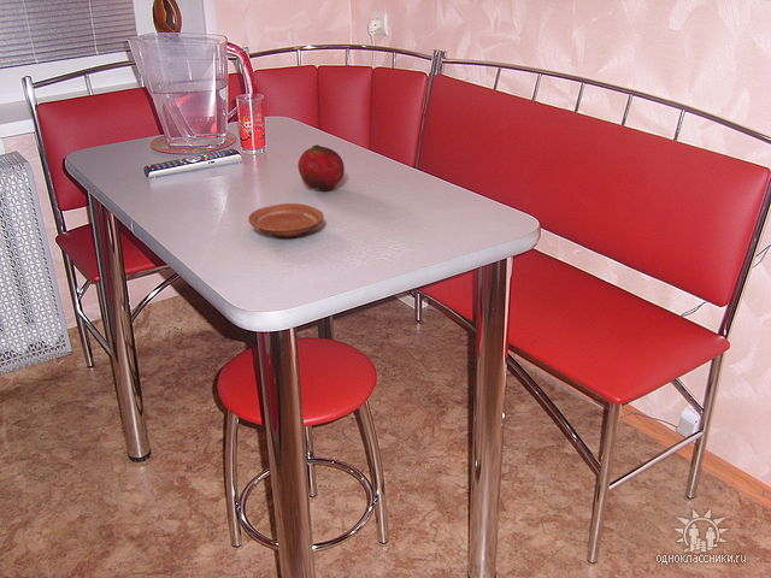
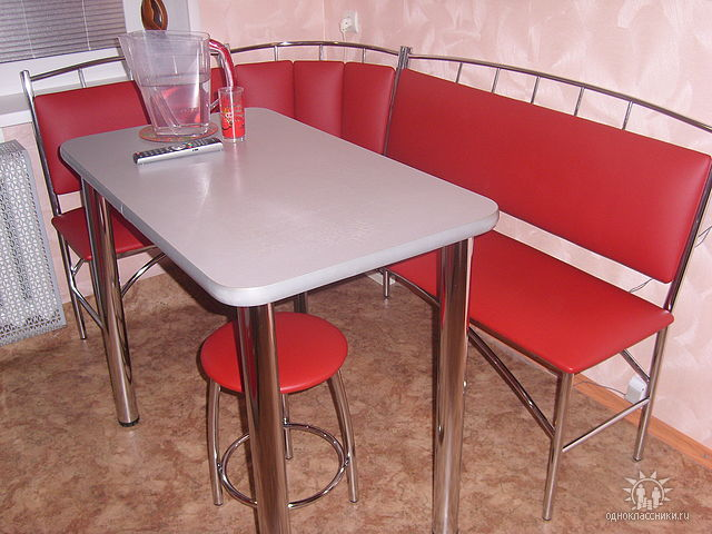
- plate (286, 223)
- fruit (320, 165)
